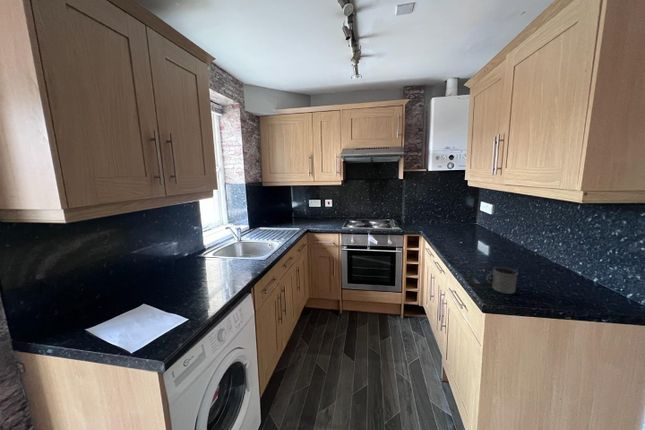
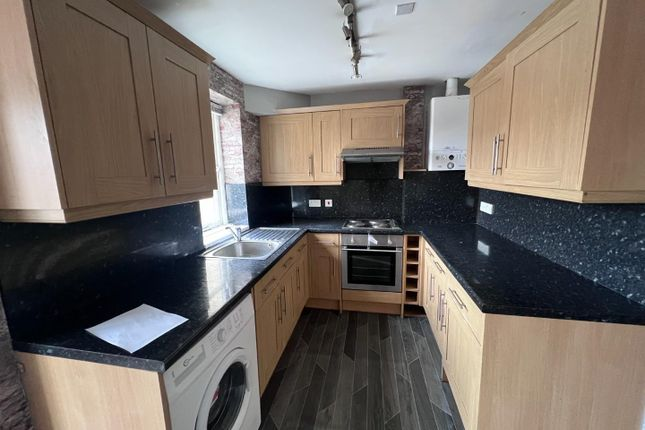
- mug (501, 279)
